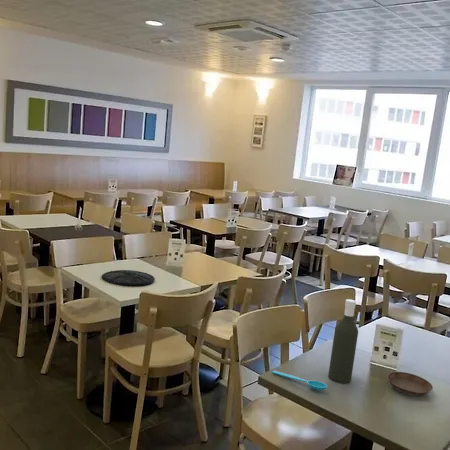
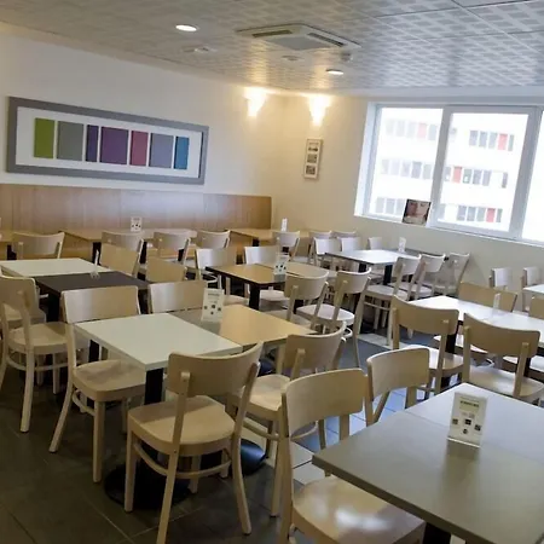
- spoon (298, 379)
- bottle (345, 339)
- plate (128, 274)
- saucer (409, 385)
